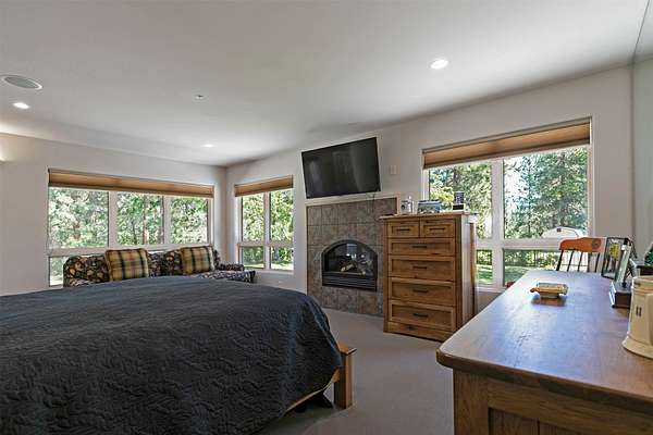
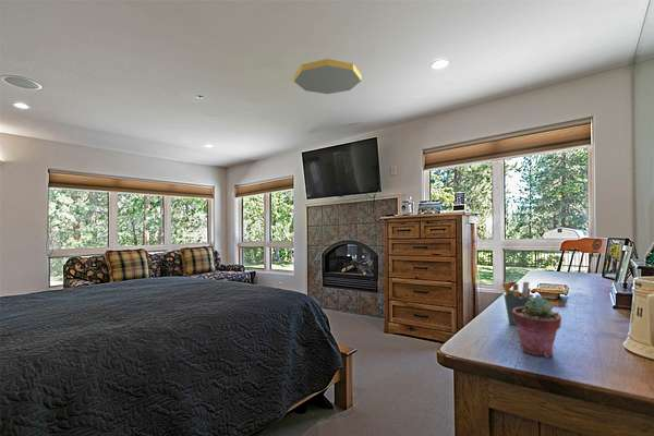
+ potted succulent (536, 324)
+ pen holder (519, 301)
+ ceiling light (327, 77)
